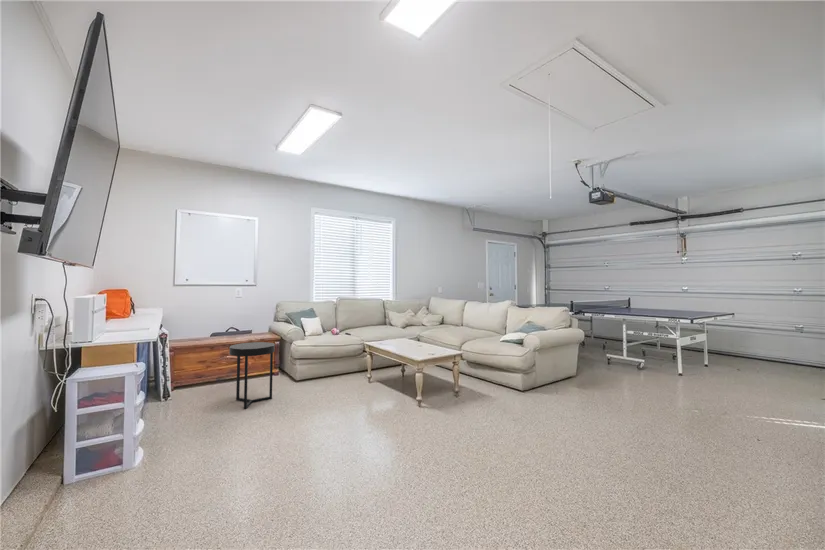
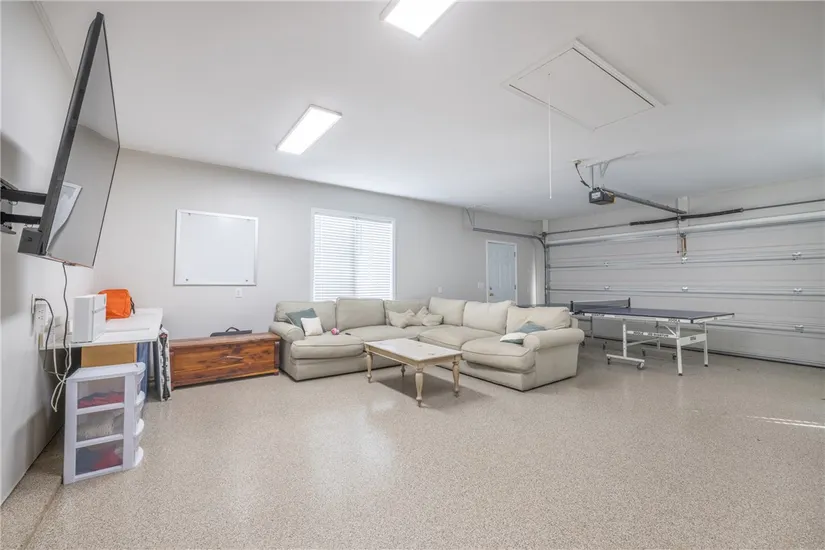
- side table (247, 373)
